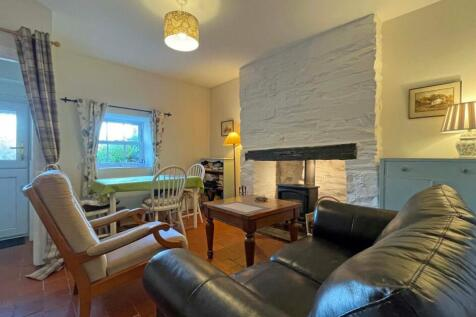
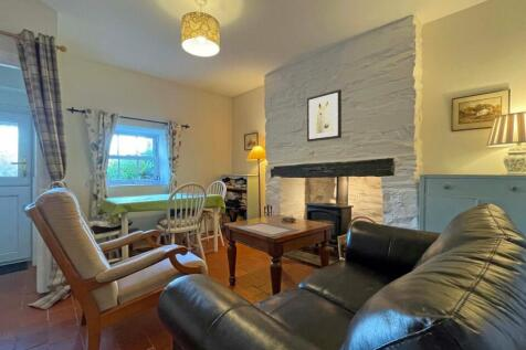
+ wall art (323, 117)
